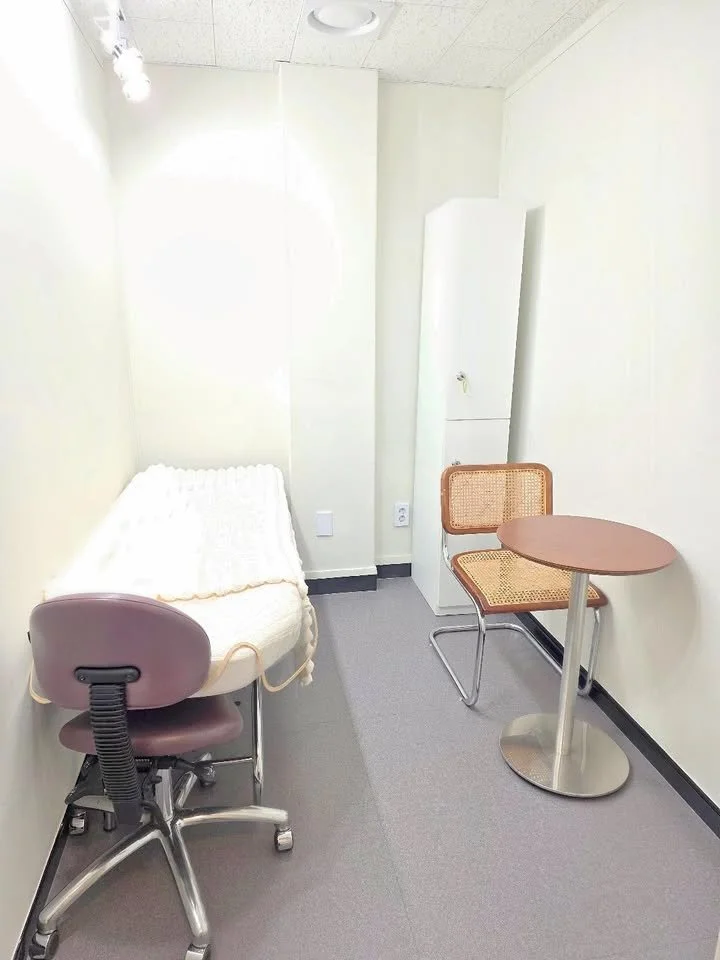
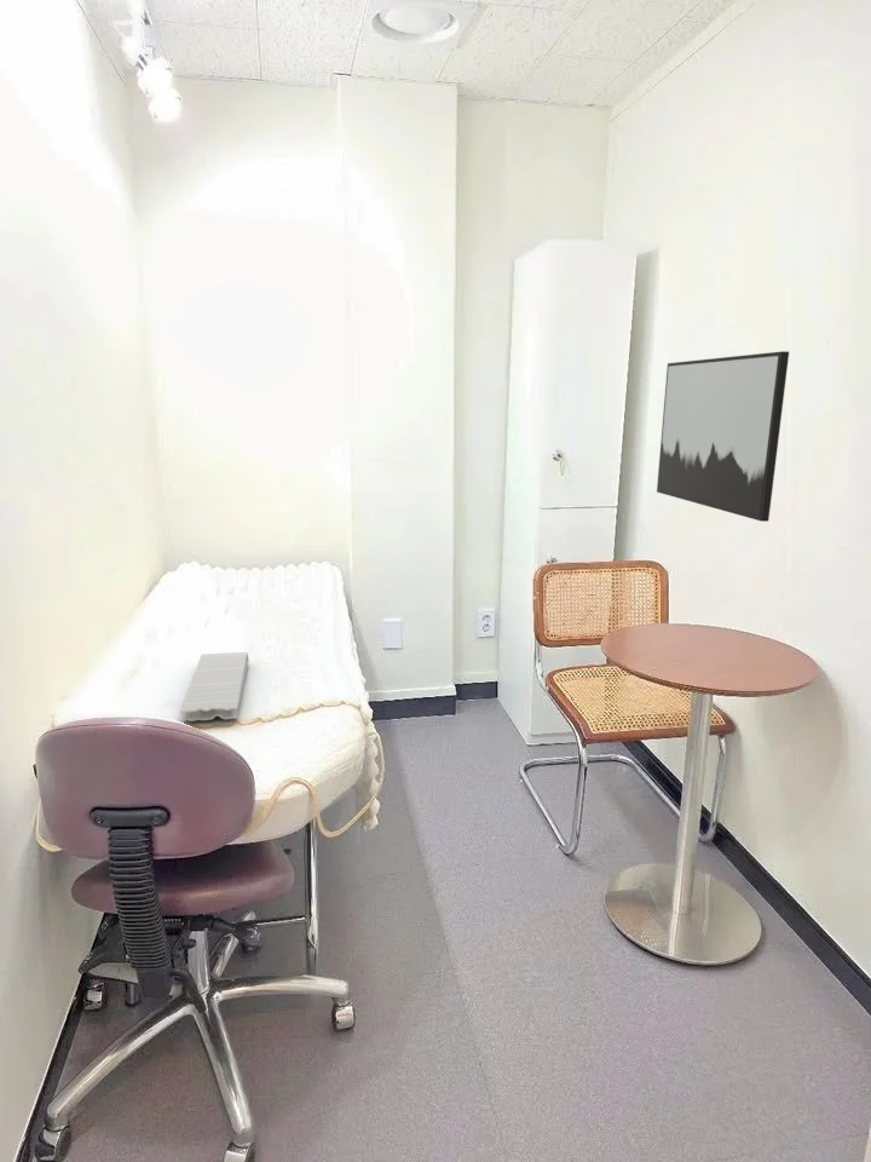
+ wall art (711, 432)
+ hand towel (218, 683)
